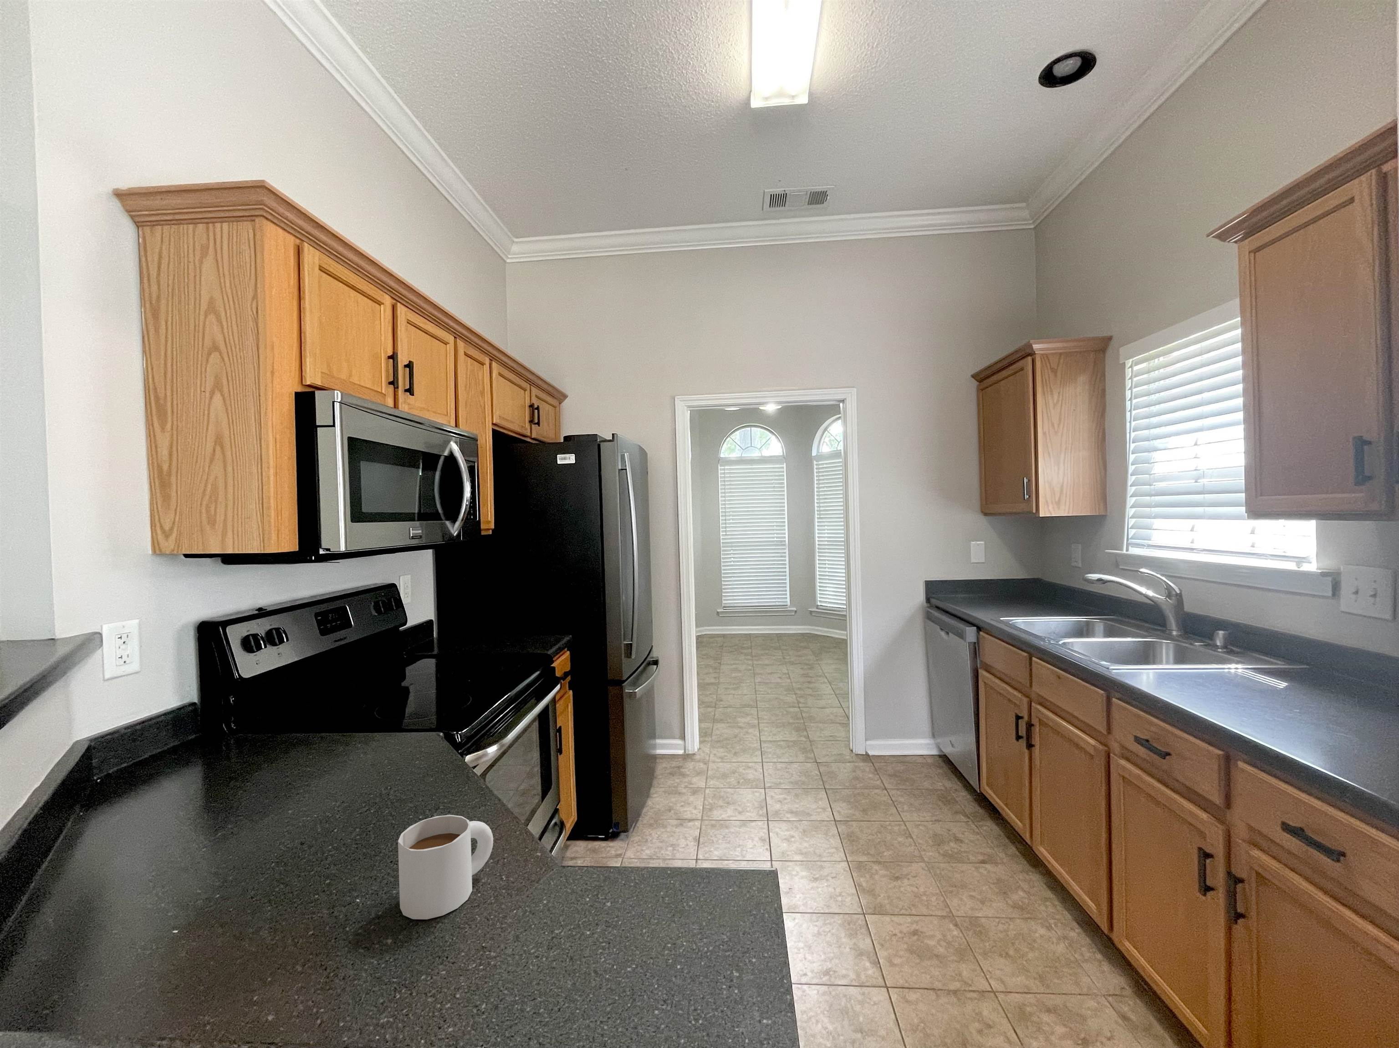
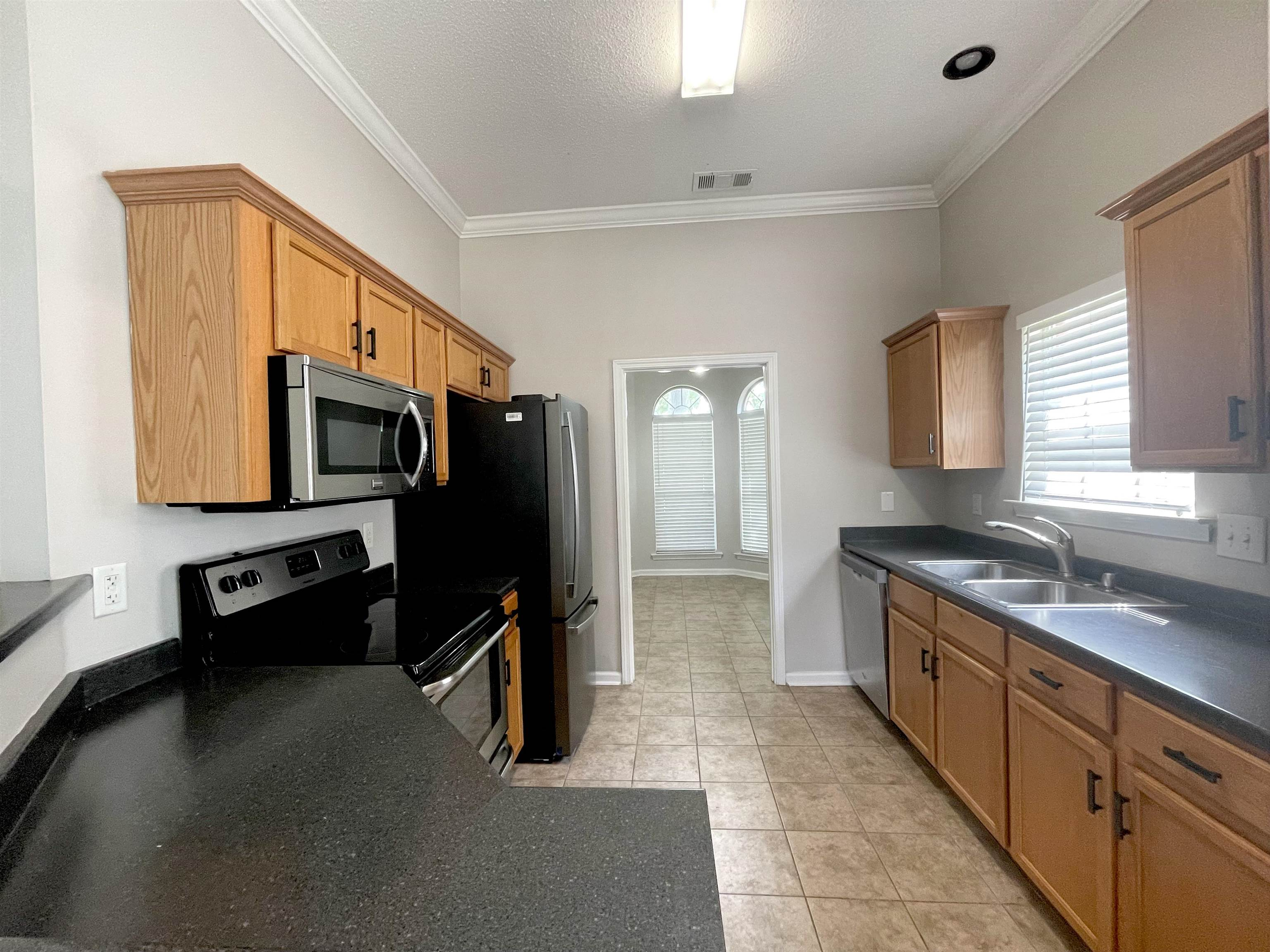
- mug (449, 858)
